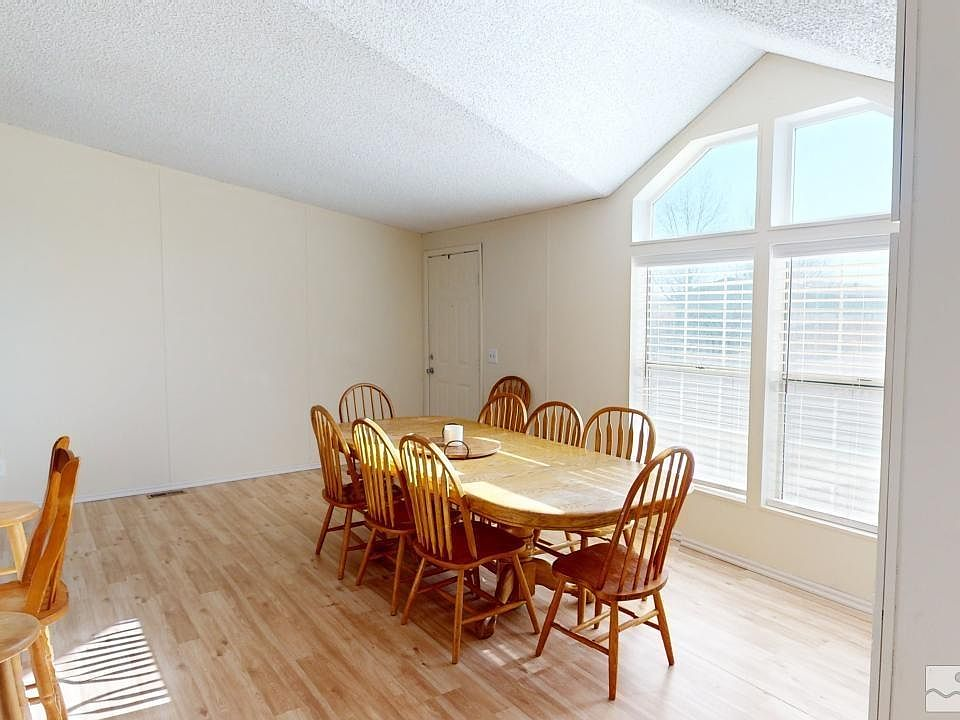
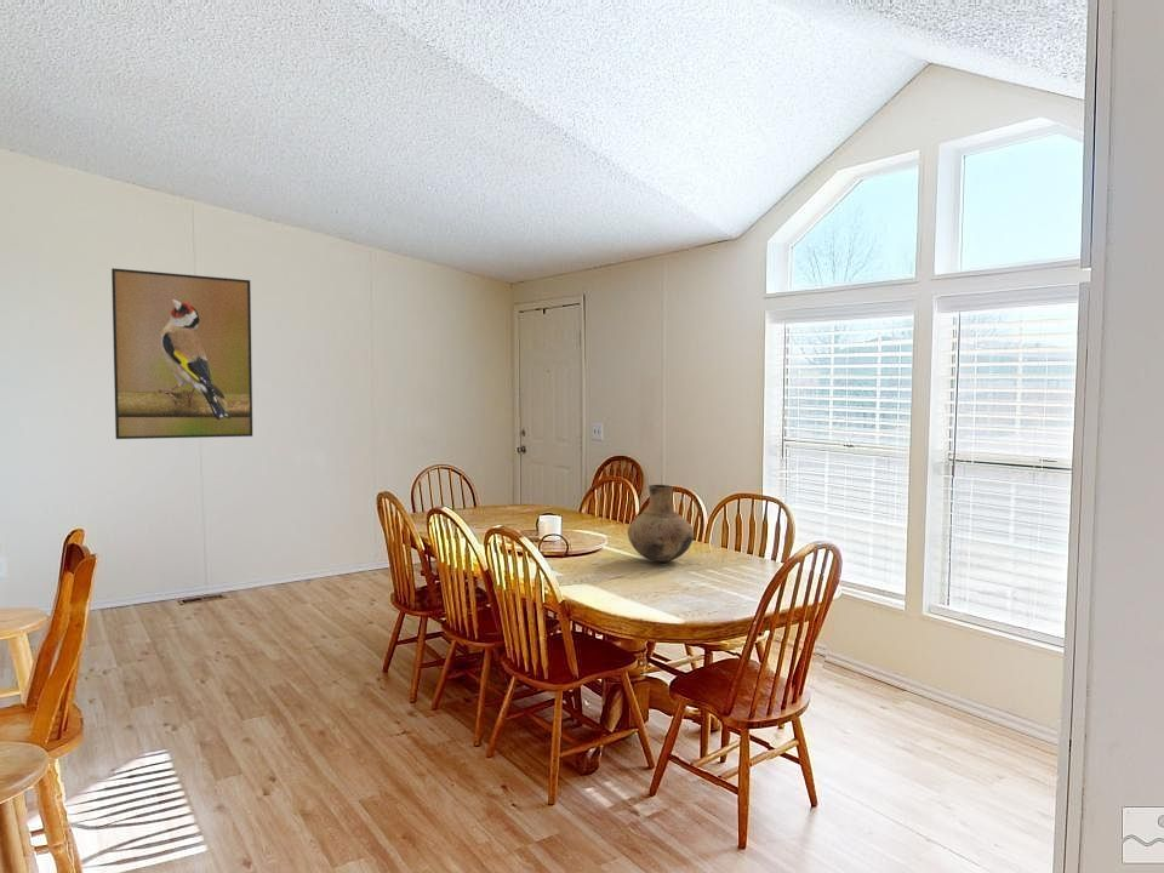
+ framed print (186, 356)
+ vase (660, 523)
